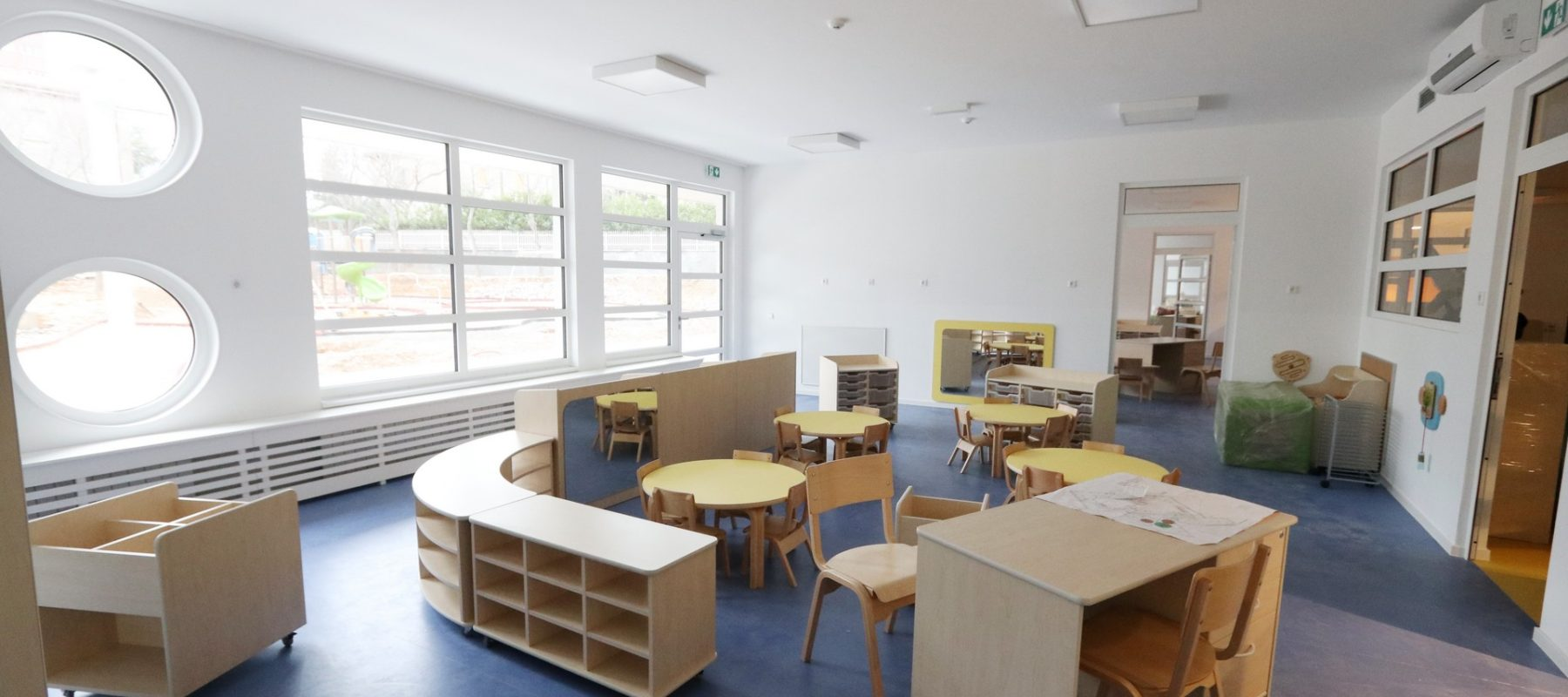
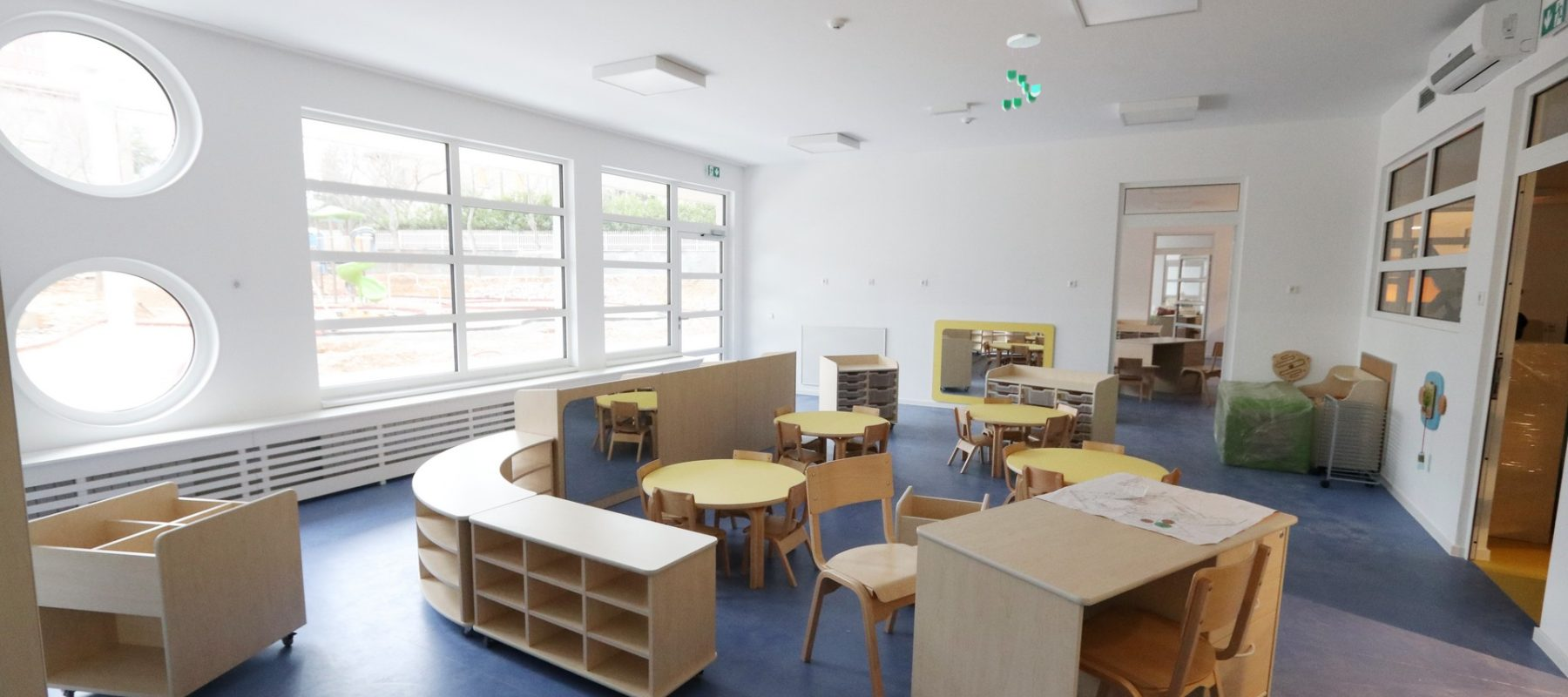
+ ceiling mobile (1022, 74)
